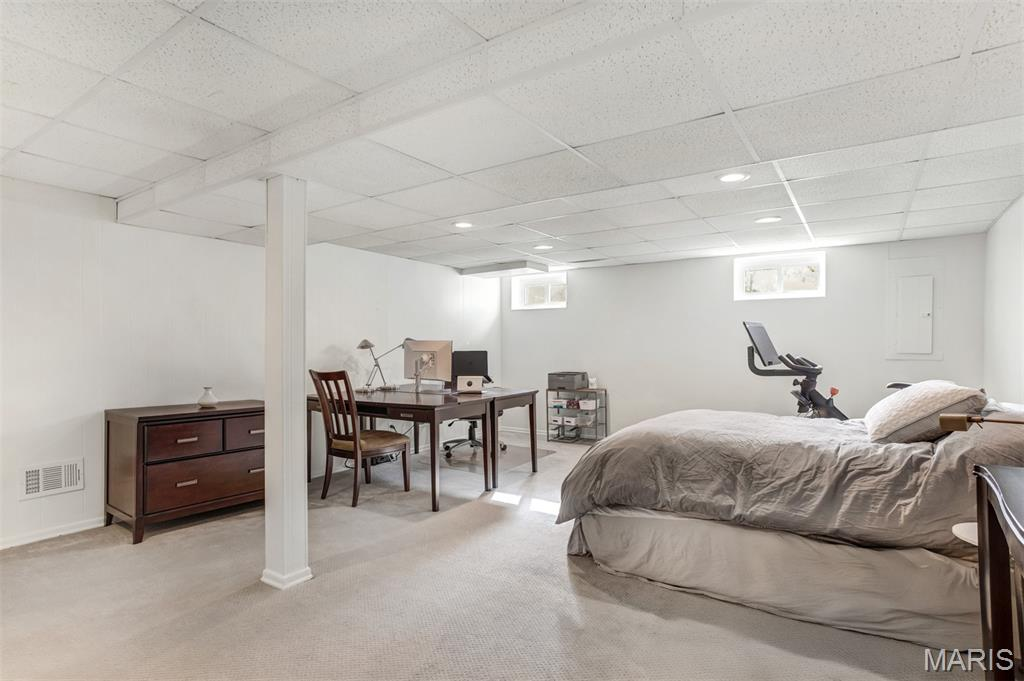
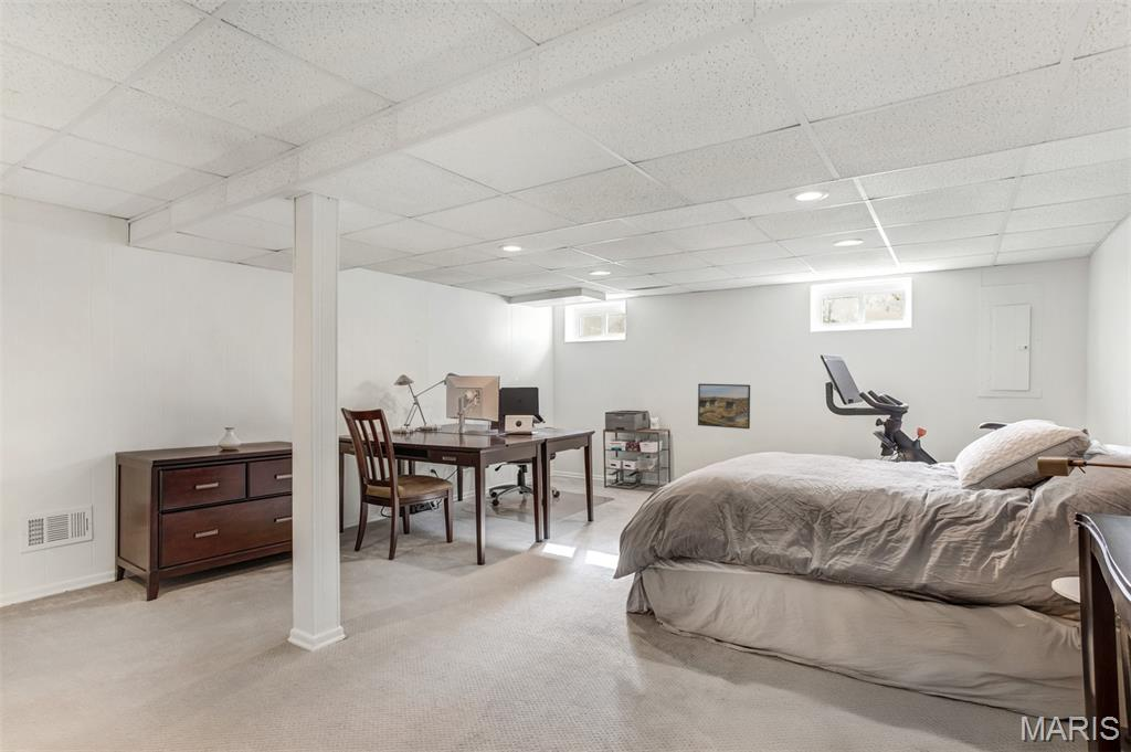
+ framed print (722, 405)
